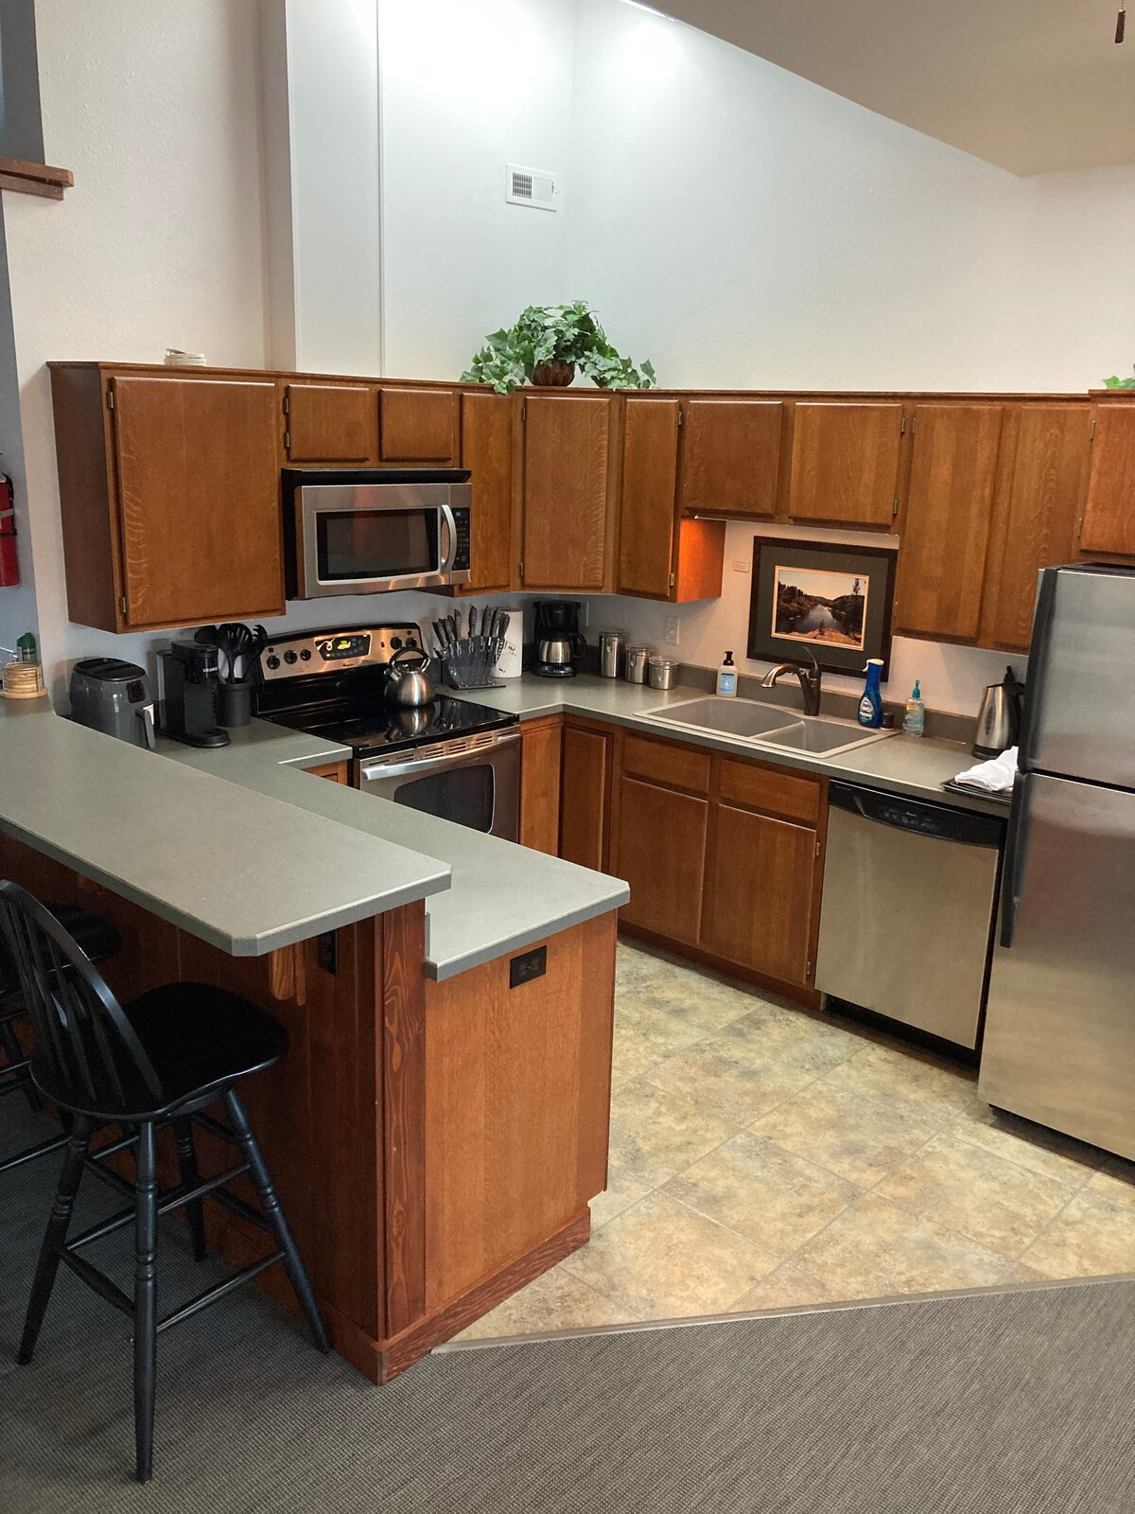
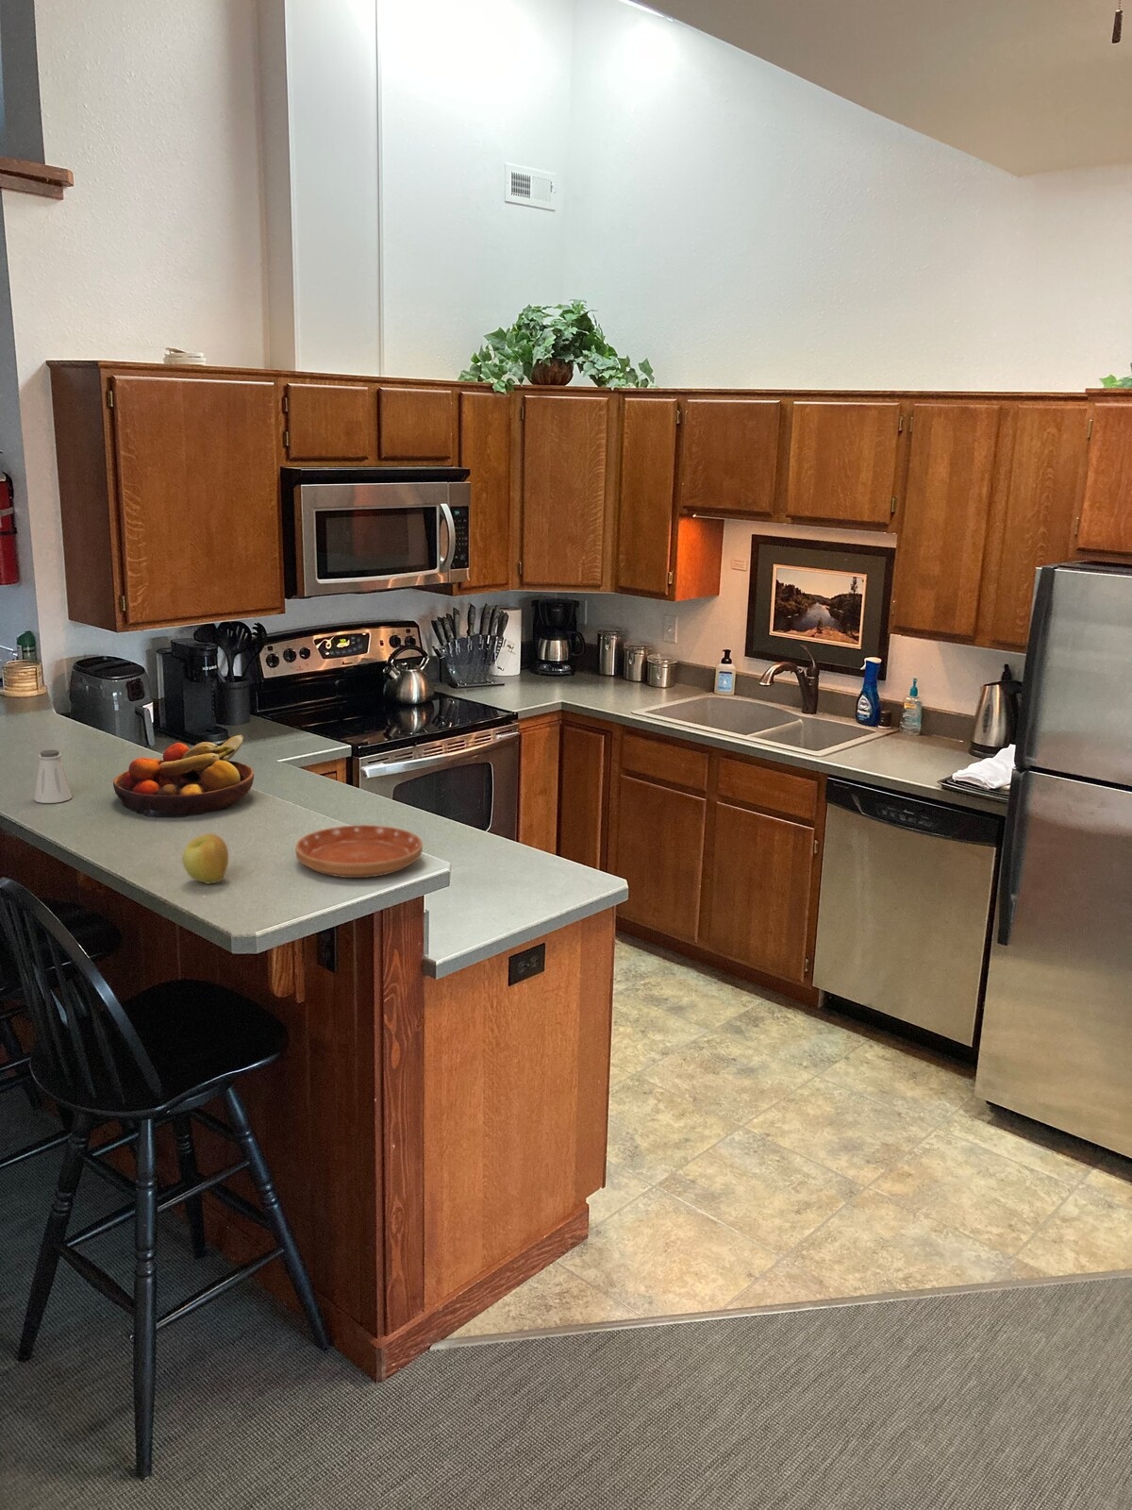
+ saucer (359, 852)
+ fruit bowl (184, 770)
+ saltshaker (51, 775)
+ apple (207, 858)
